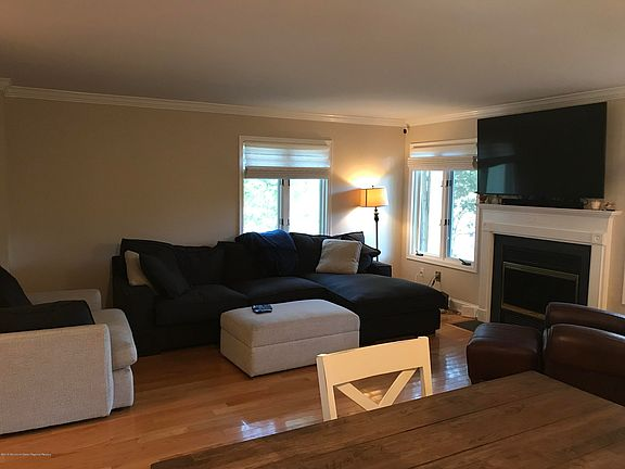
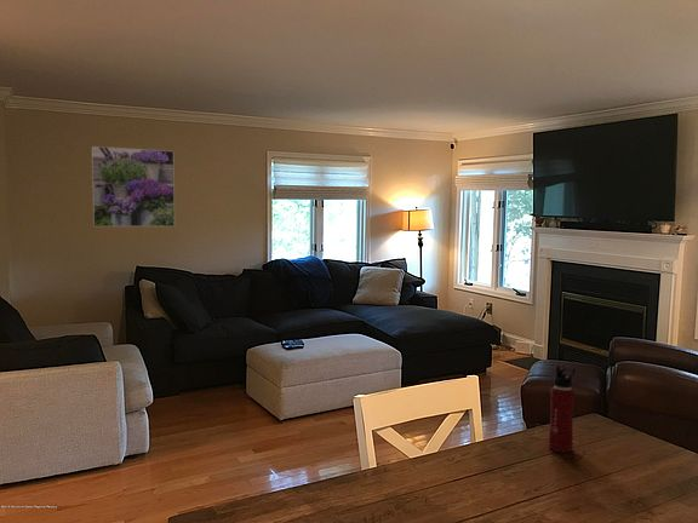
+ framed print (135, 188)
+ water bottle (561, 407)
